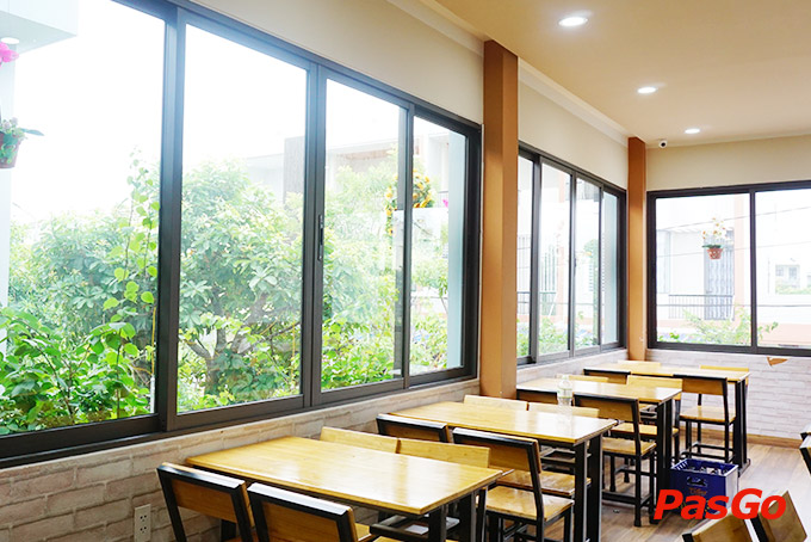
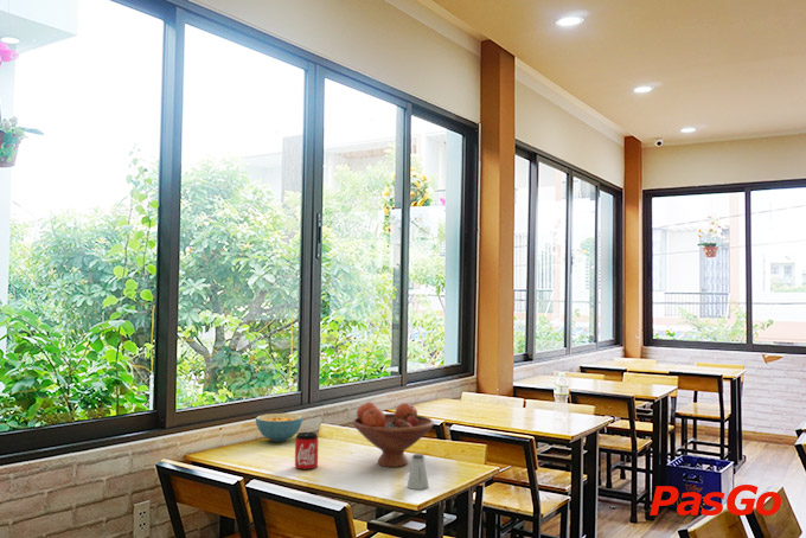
+ saltshaker (417, 470)
+ cereal bowl (279, 428)
+ fruit bowl (392, 434)
+ can (306, 450)
